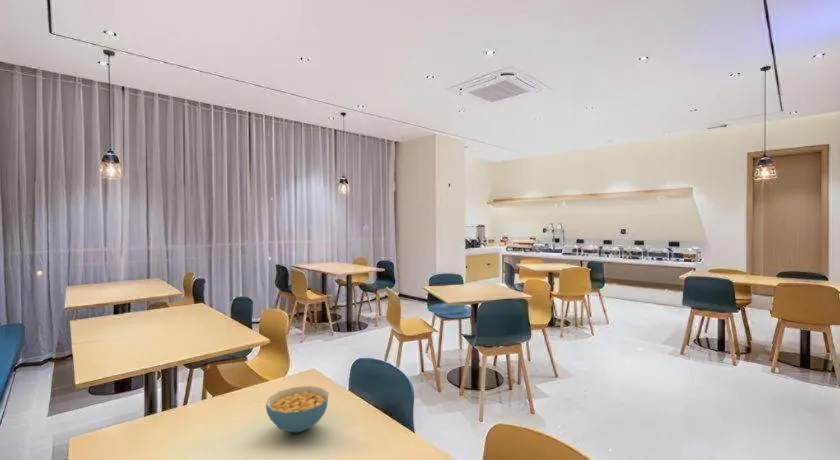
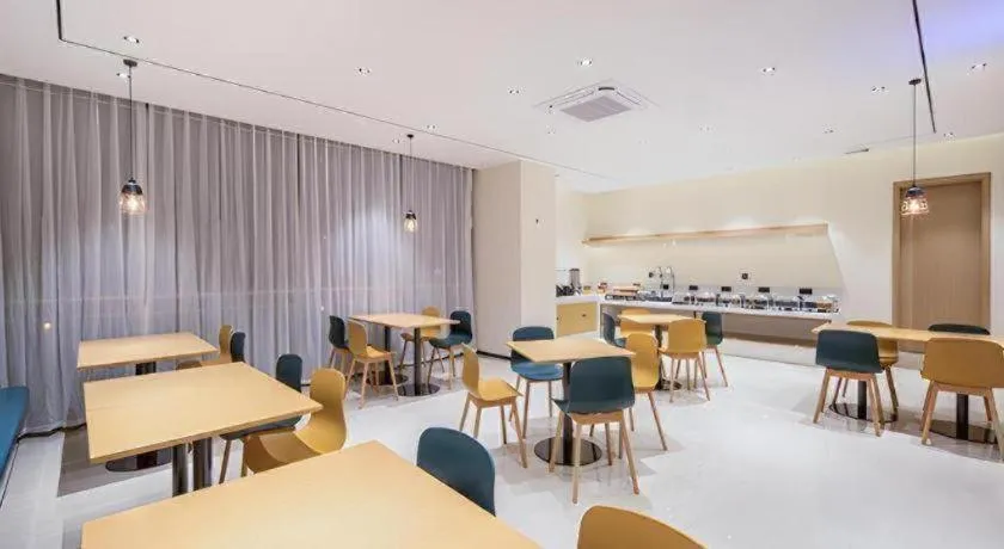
- cereal bowl (298, 413)
